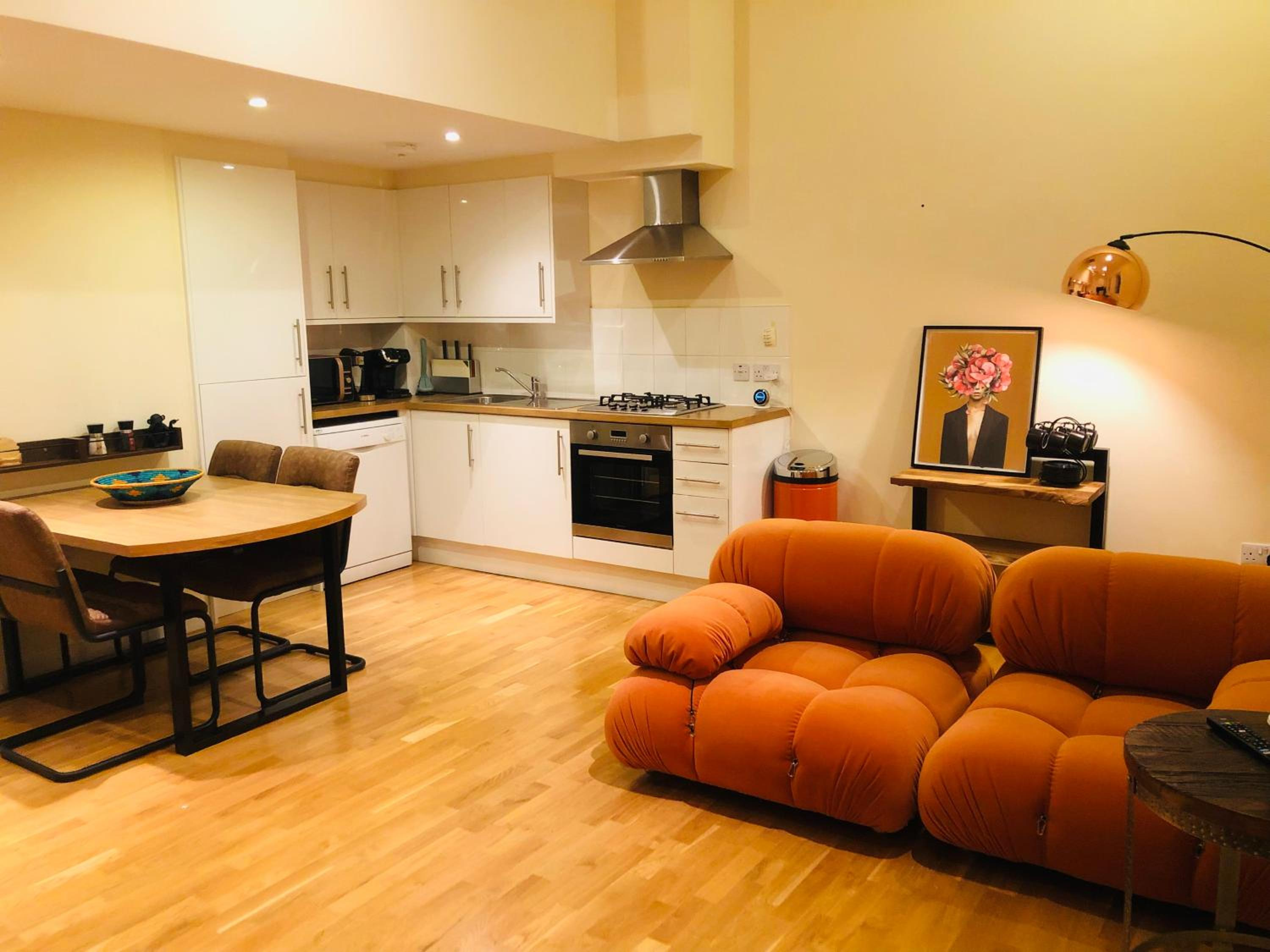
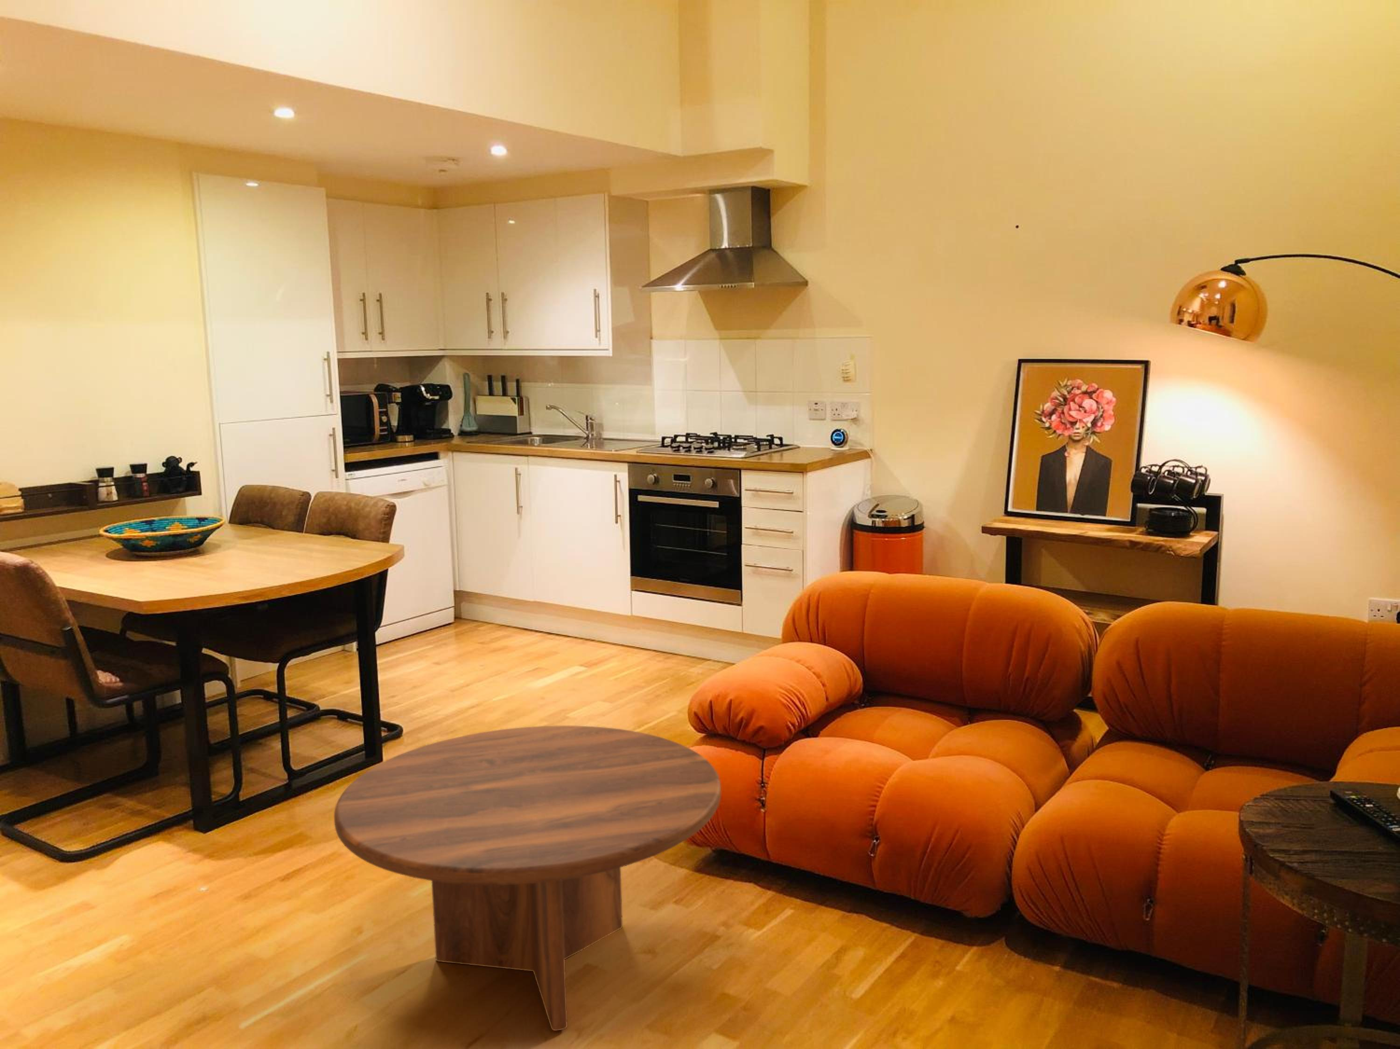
+ coffee table (536, 877)
